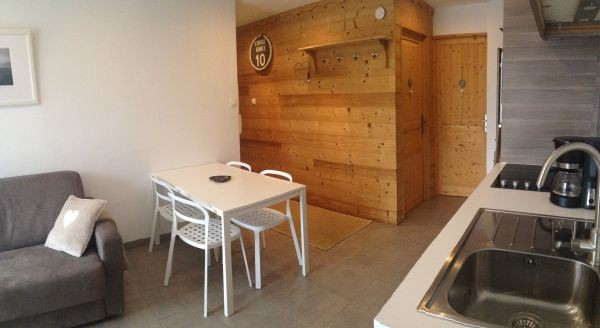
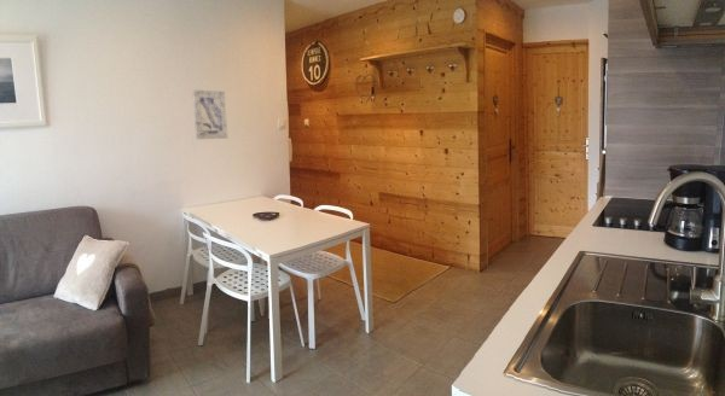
+ wall art (210, 115)
